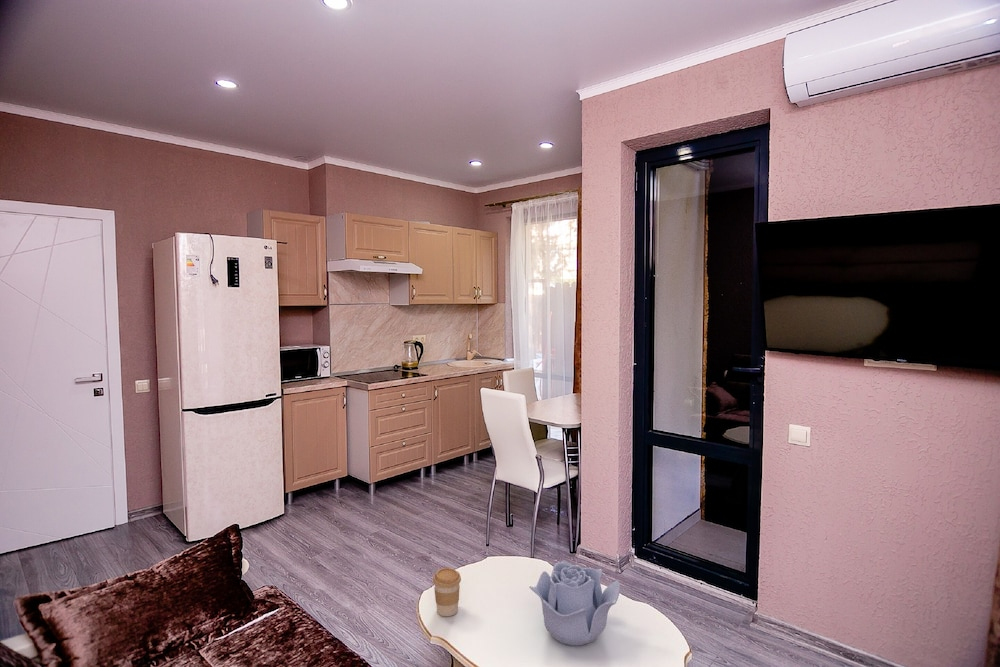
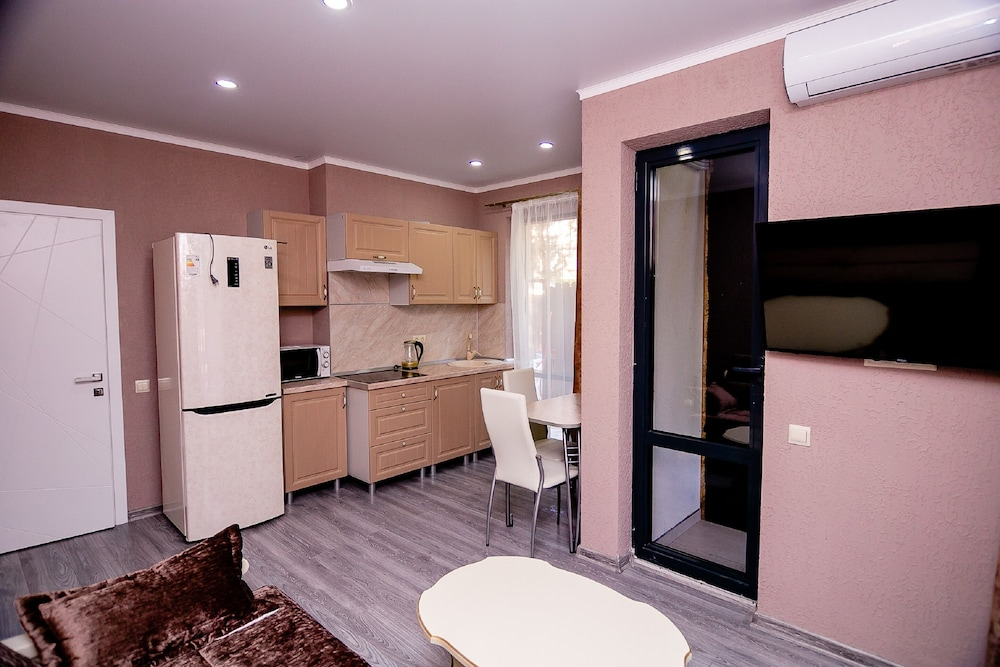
- decorative bowl (575, 602)
- coffee cup (447, 591)
